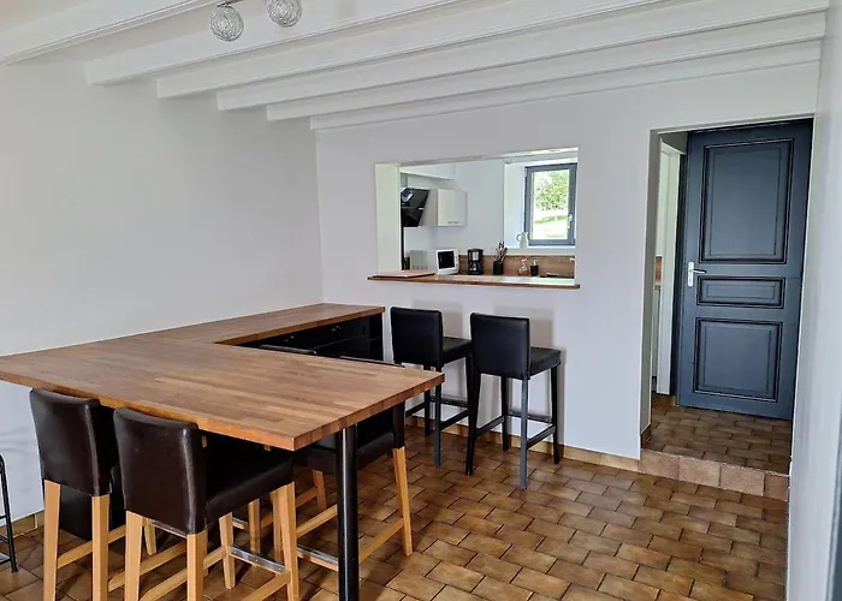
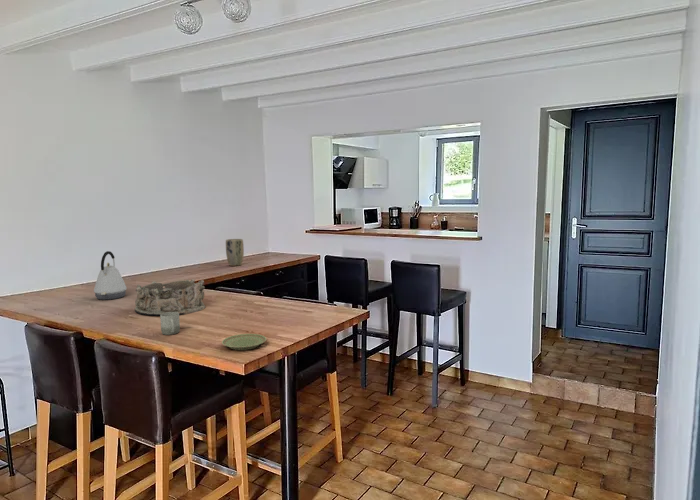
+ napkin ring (169, 295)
+ plant pot (234, 252)
+ plate (244, 342)
+ kettle (109, 274)
+ cup (170, 324)
